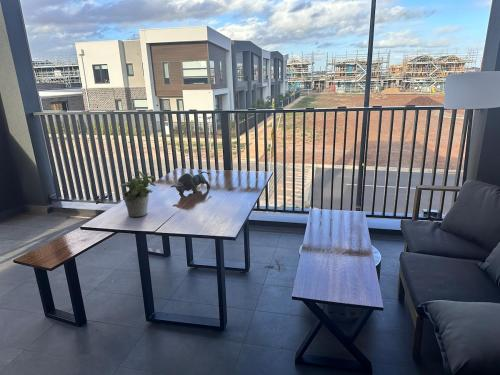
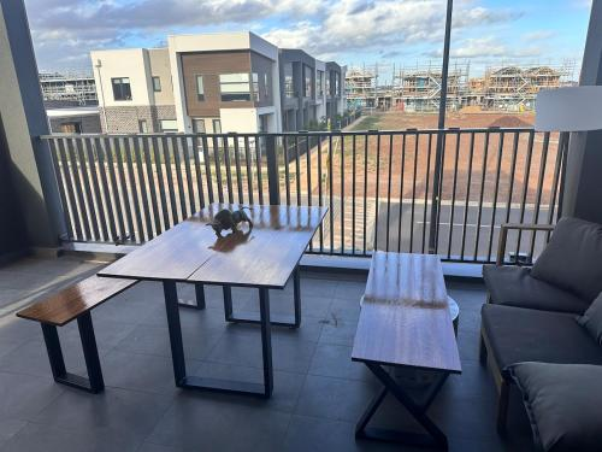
- potted plant (141, 193)
